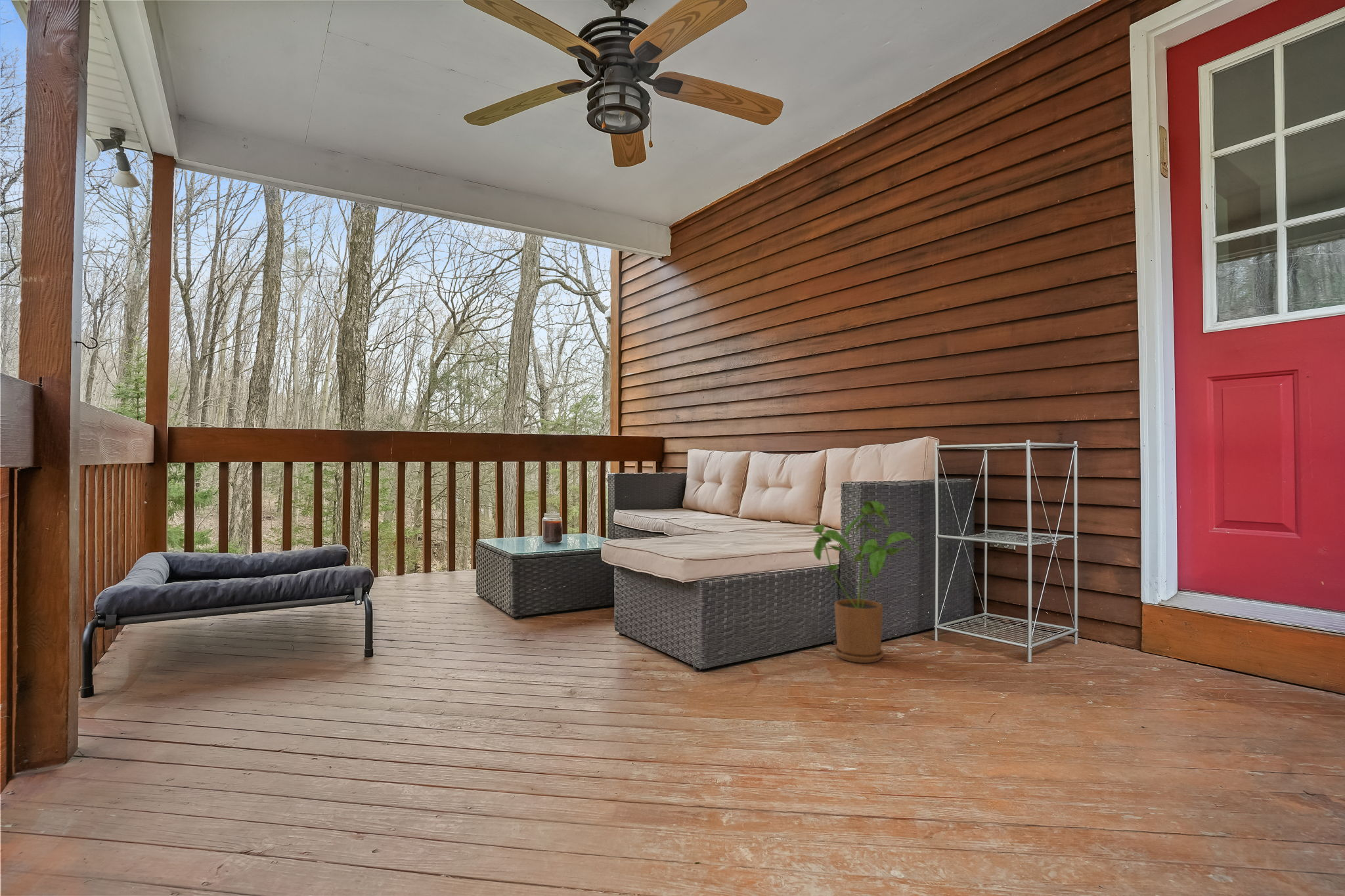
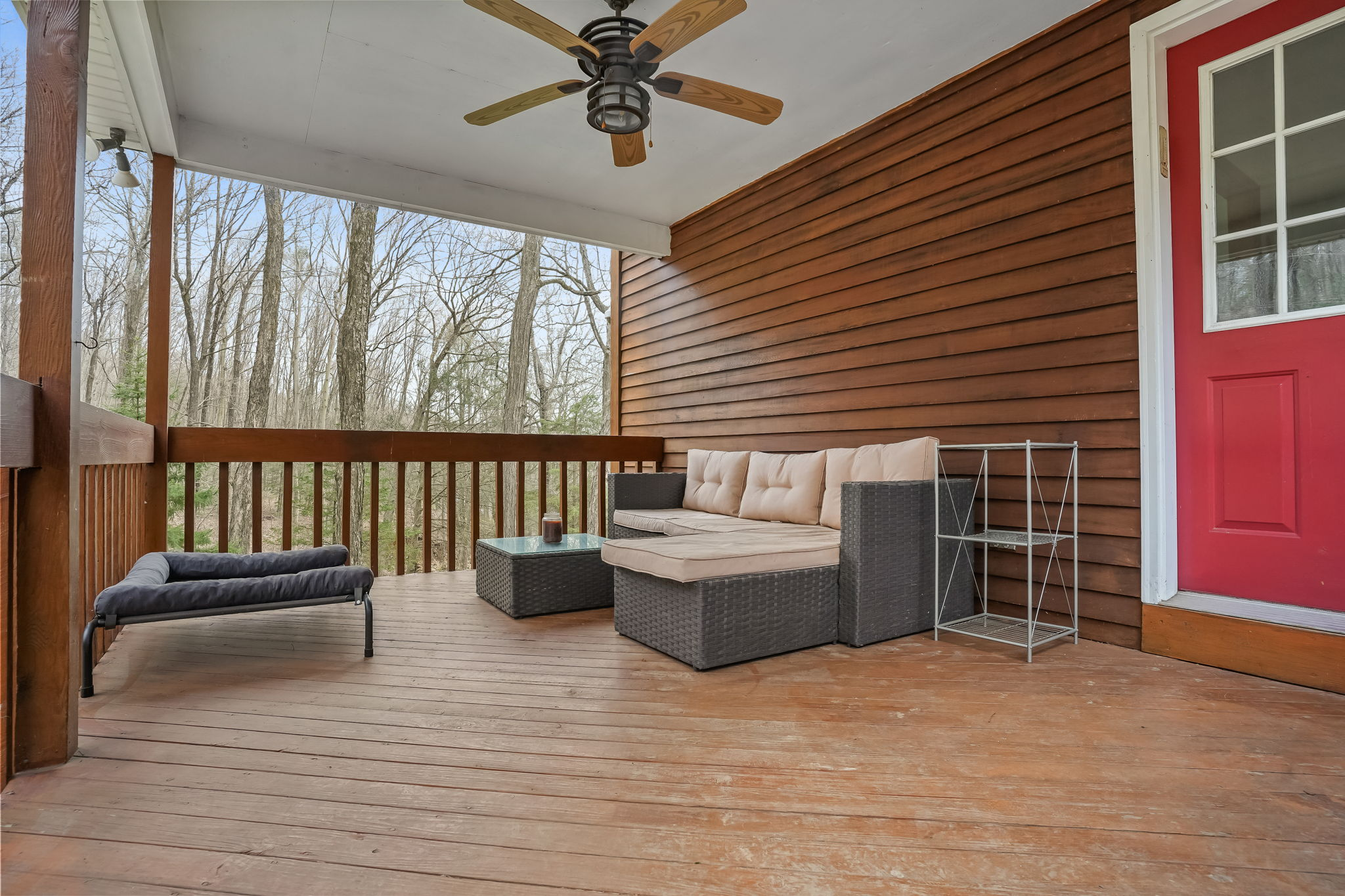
- house plant (866, 580)
